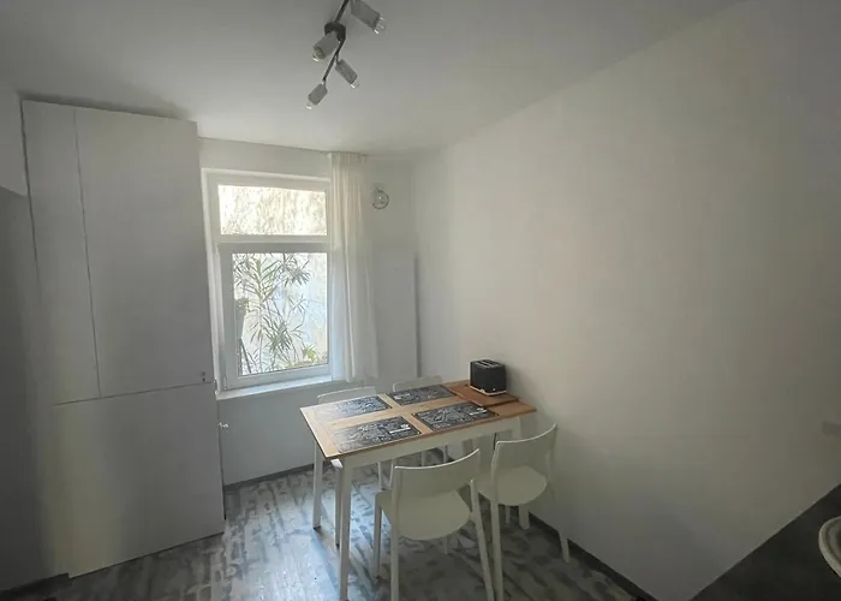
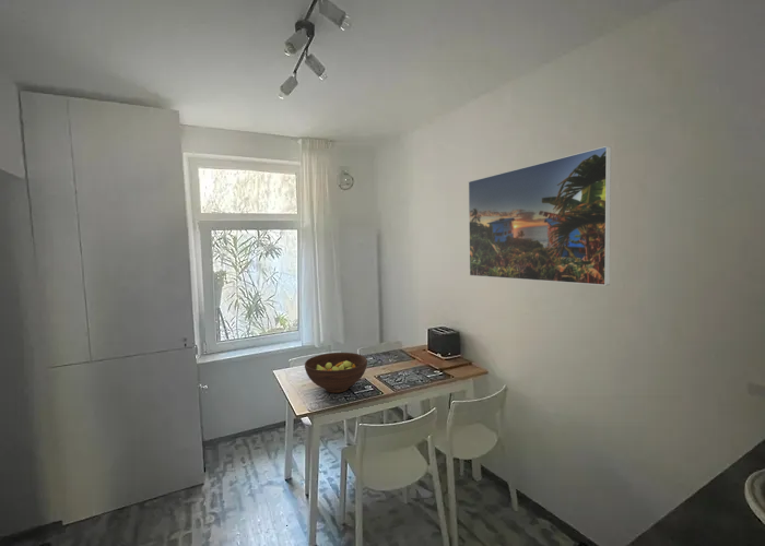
+ fruit bowl (337, 375)
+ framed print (526, 224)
